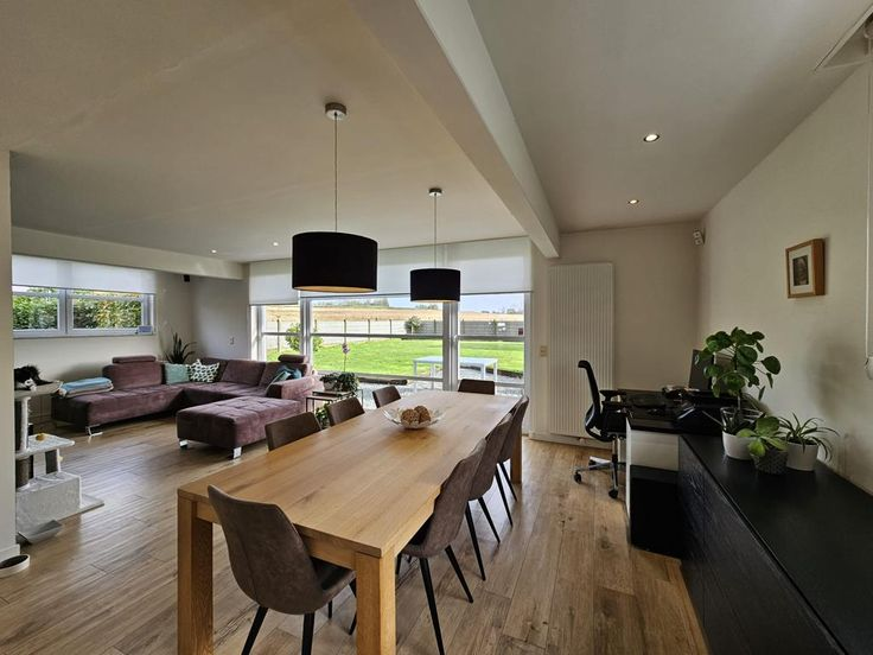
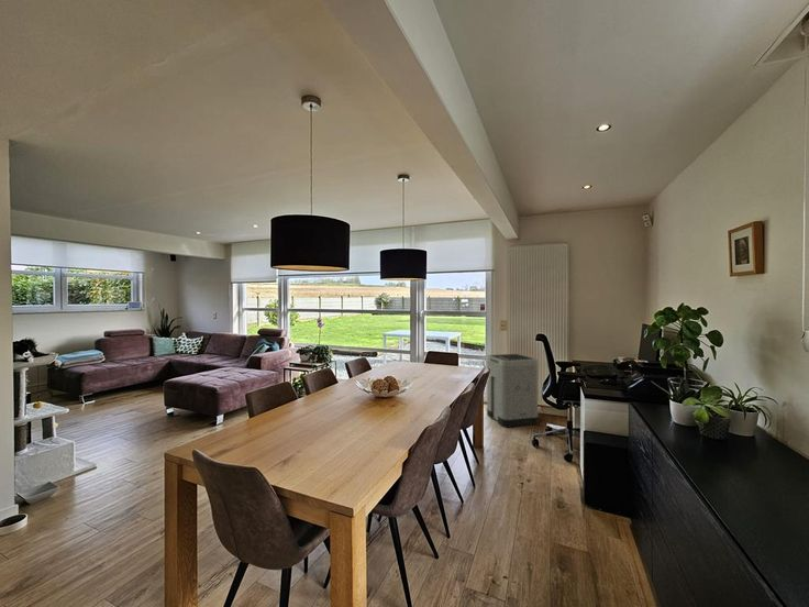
+ trash can (511, 388)
